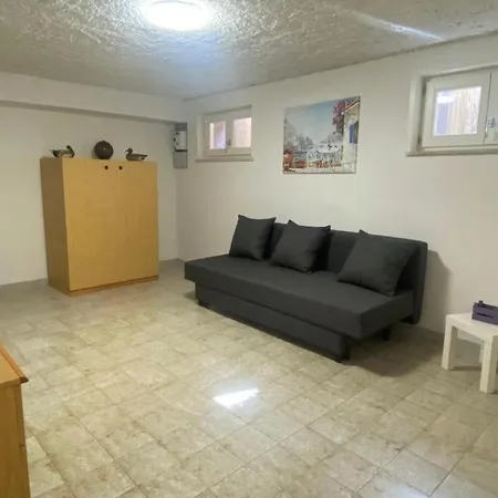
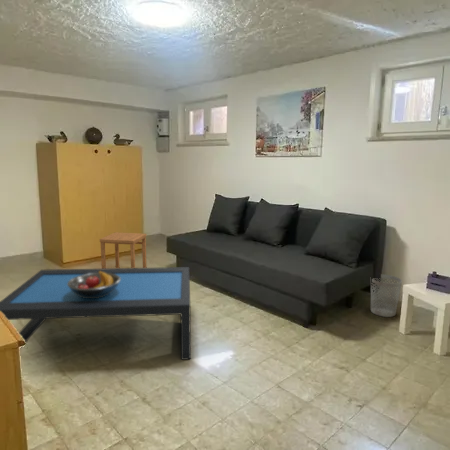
+ wastebasket (384, 295)
+ side table (118, 258)
+ fruit bowl (94, 283)
+ coffee table (107, 309)
